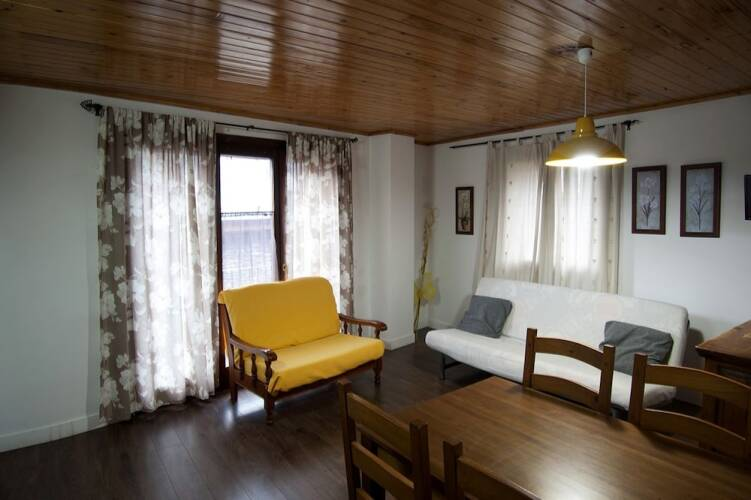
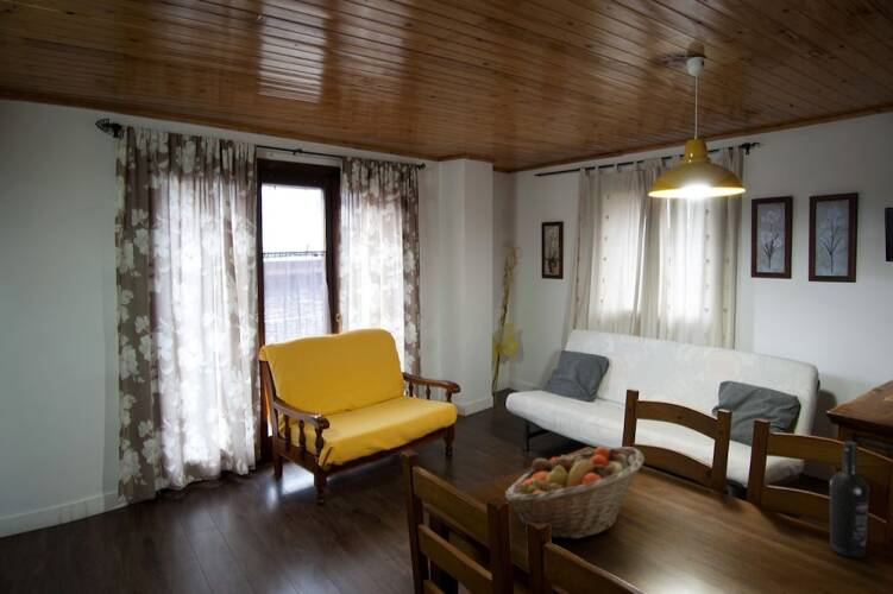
+ wine bottle (848, 497)
+ fruit basket (574, 484)
